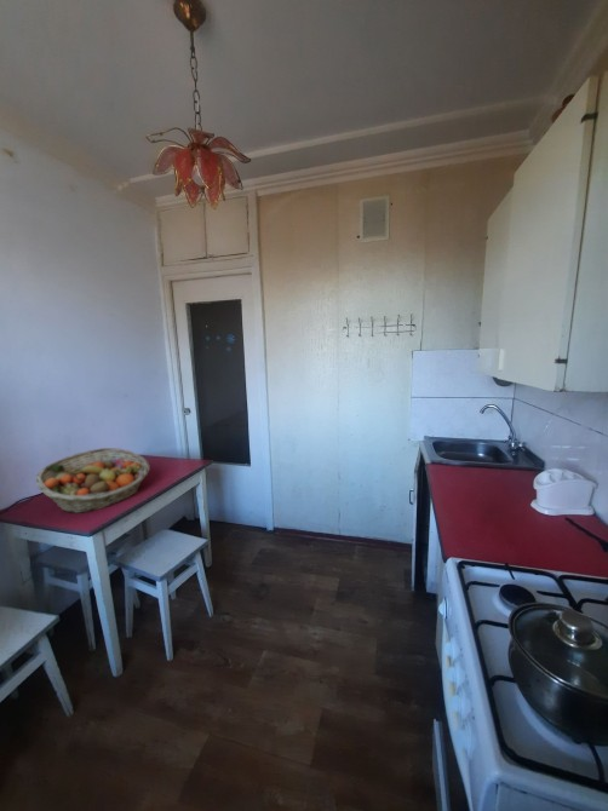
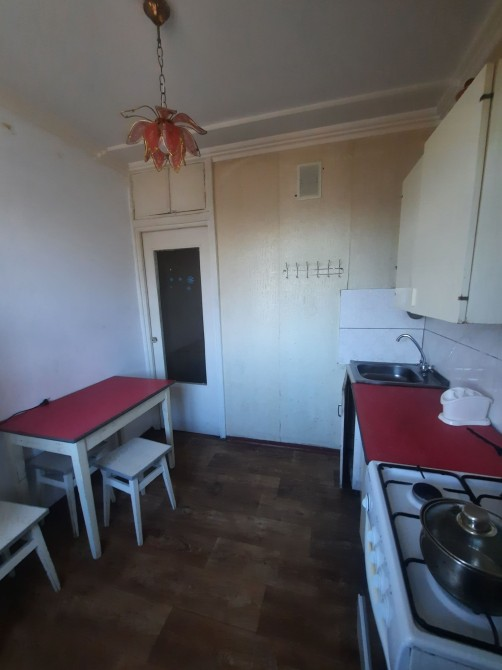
- fruit basket (98, 477)
